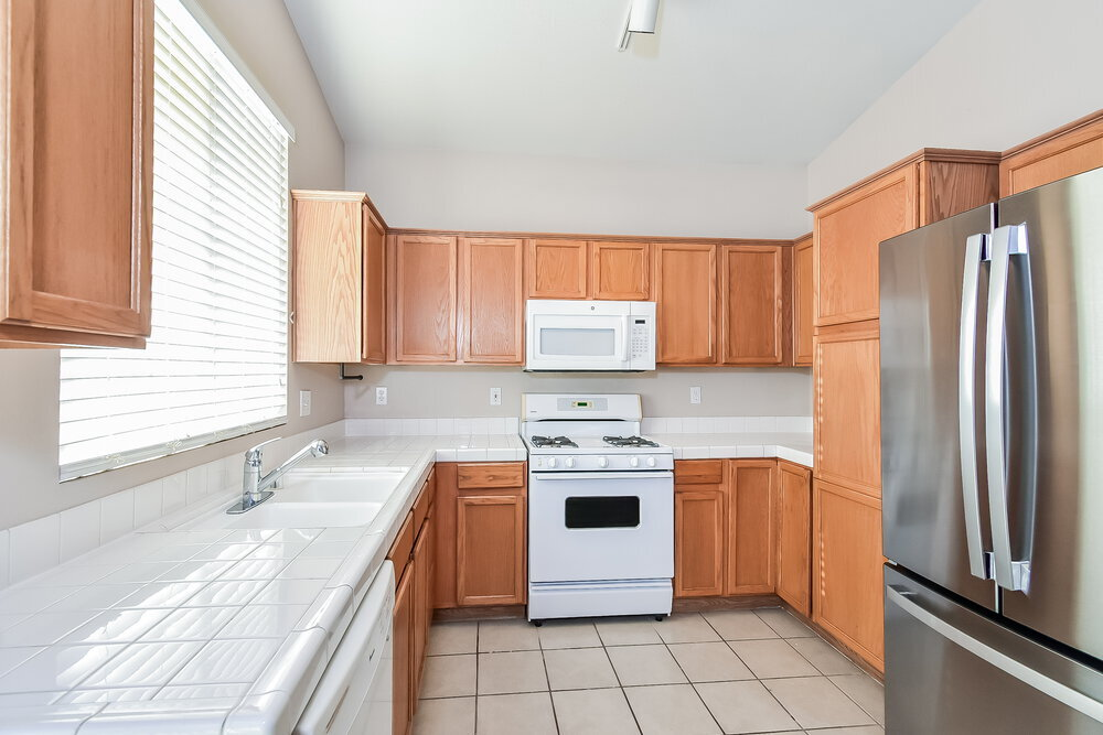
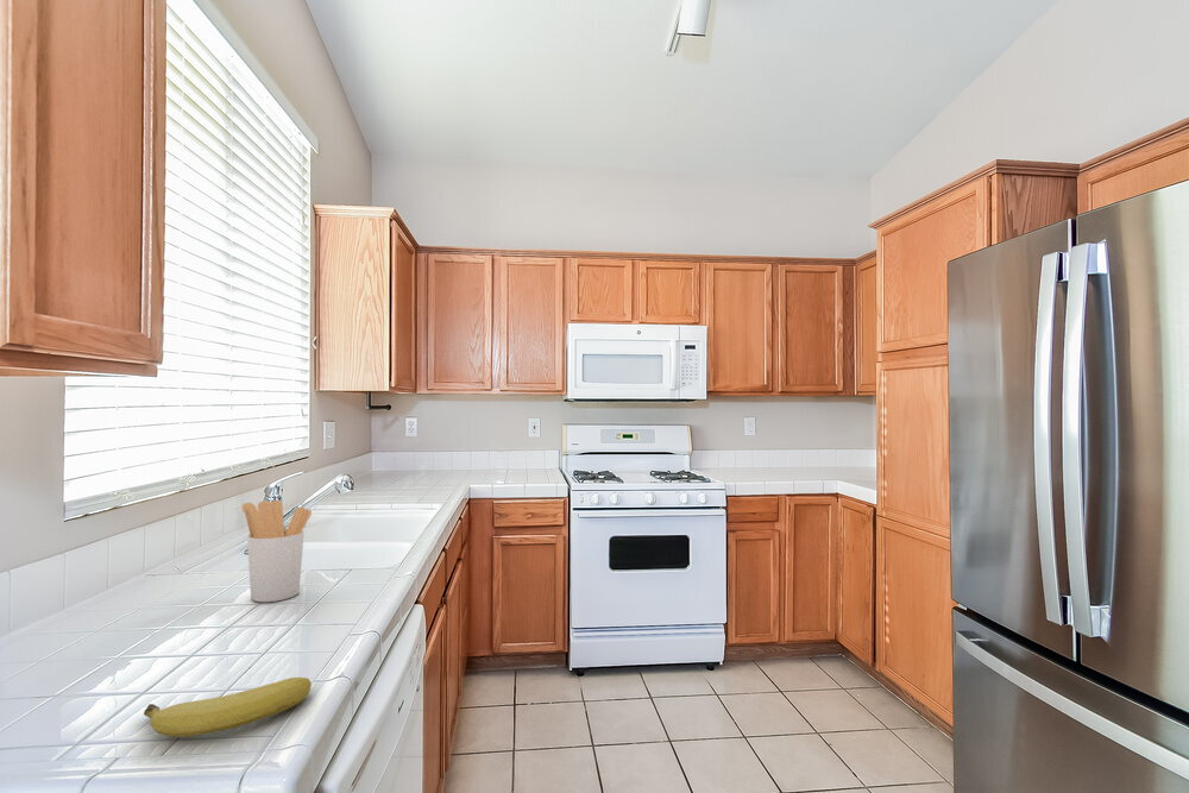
+ utensil holder (271, 546)
+ fruit (225, 701)
